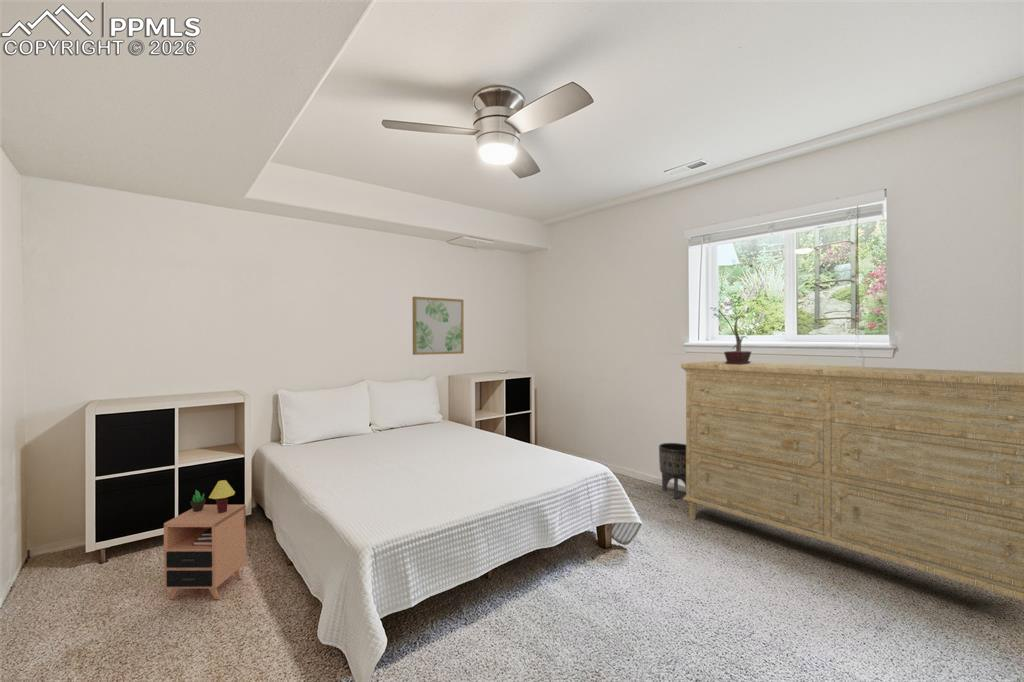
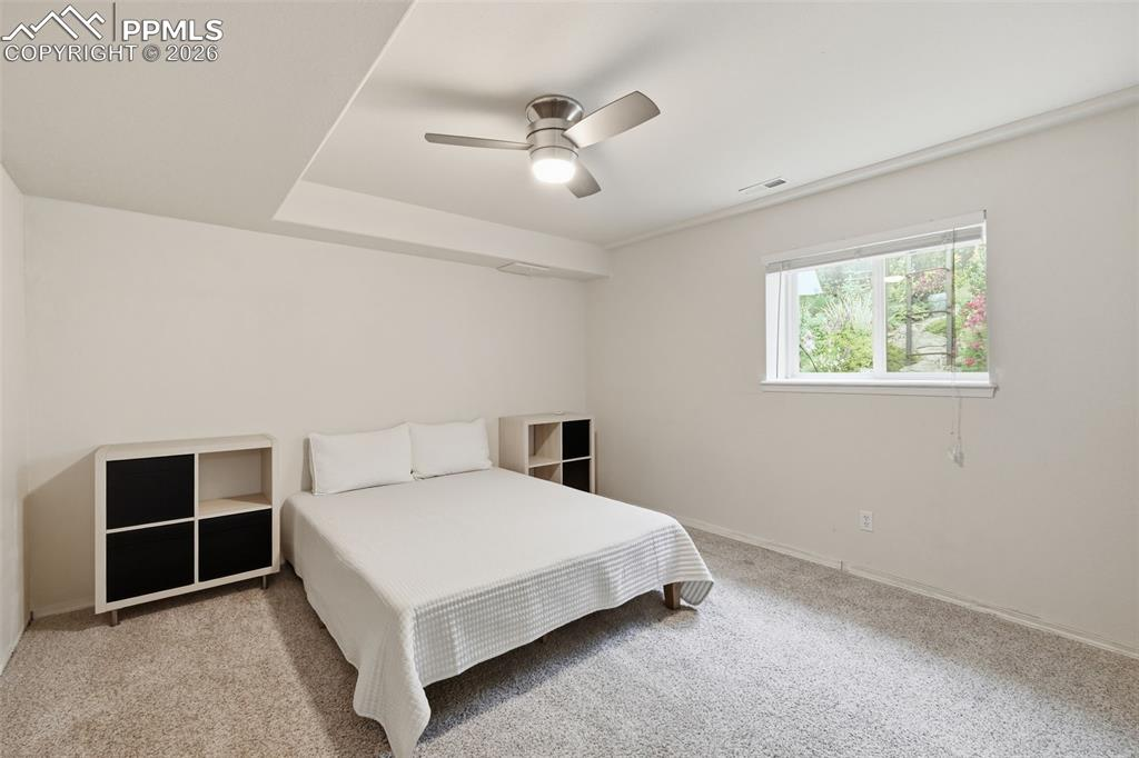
- planter (676, 470)
- dresser (840, 461)
- potted plant (734, 328)
- wall art (438, 326)
- nightstand (206, 536)
